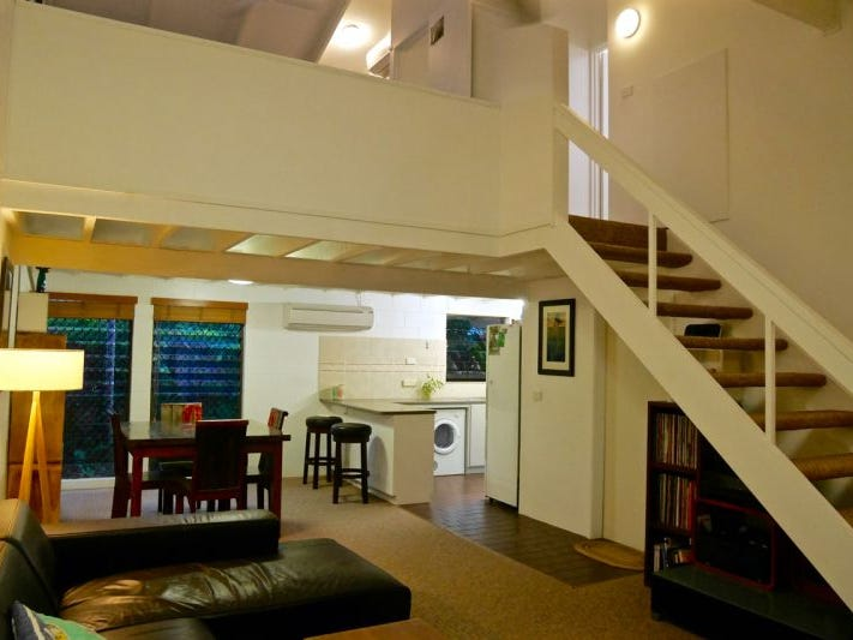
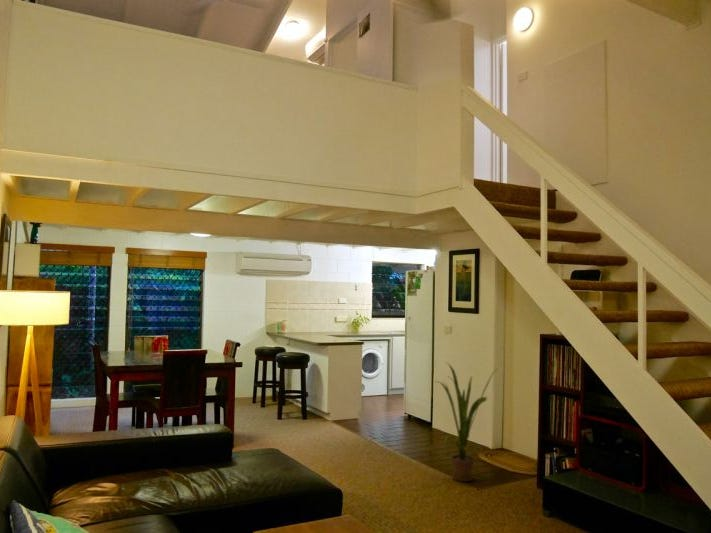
+ house plant (457, 421)
